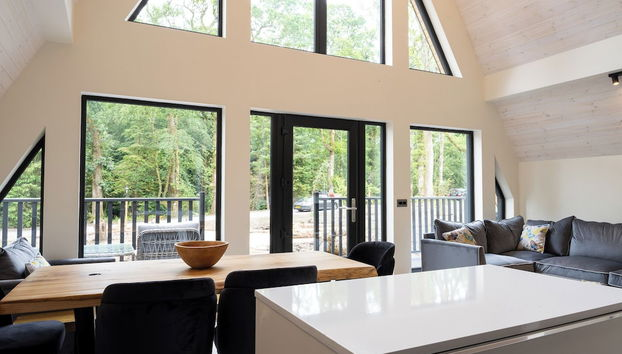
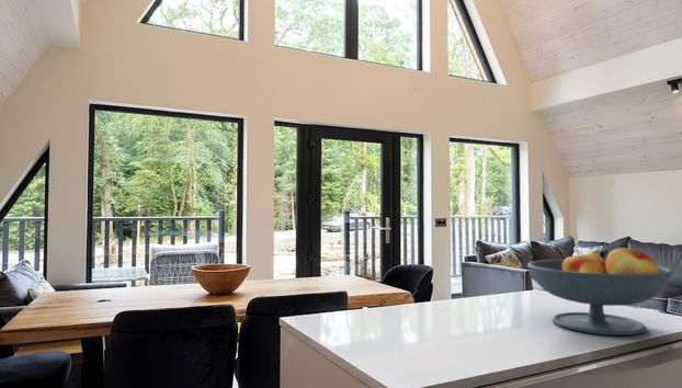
+ fruit bowl (595, 285)
